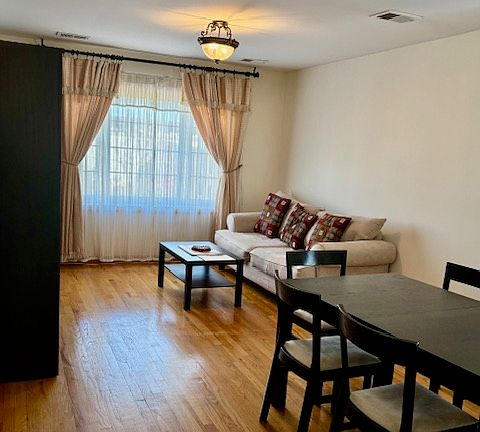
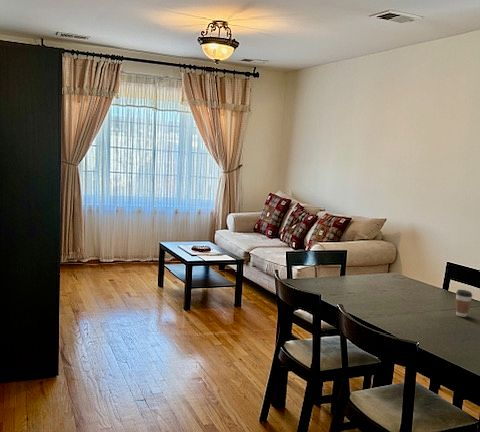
+ coffee cup (463, 303)
